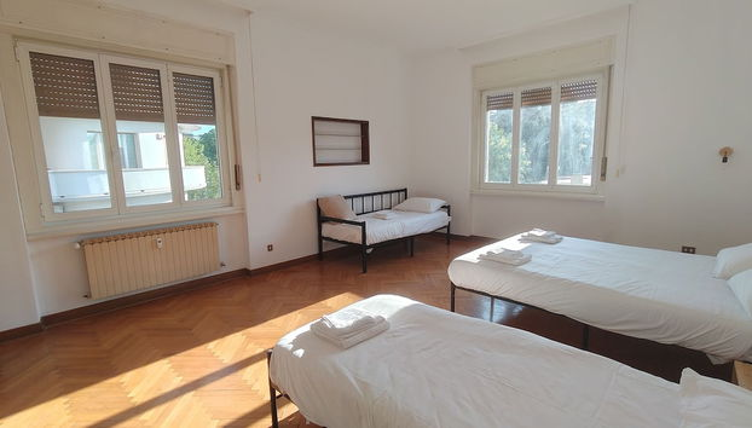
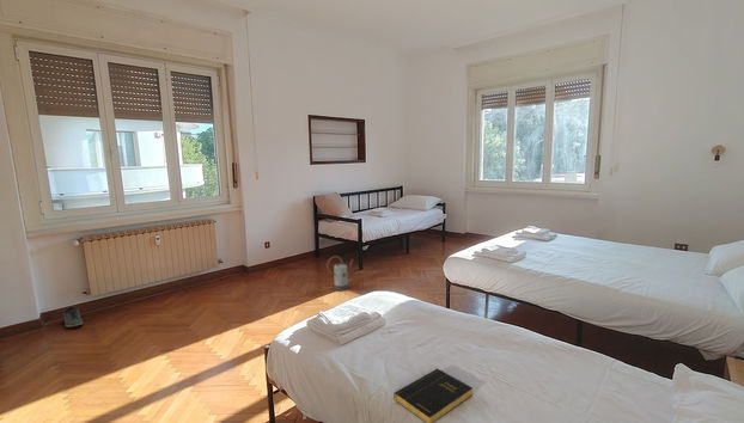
+ book (432, 394)
+ shoe (72, 315)
+ watering can (341, 271)
